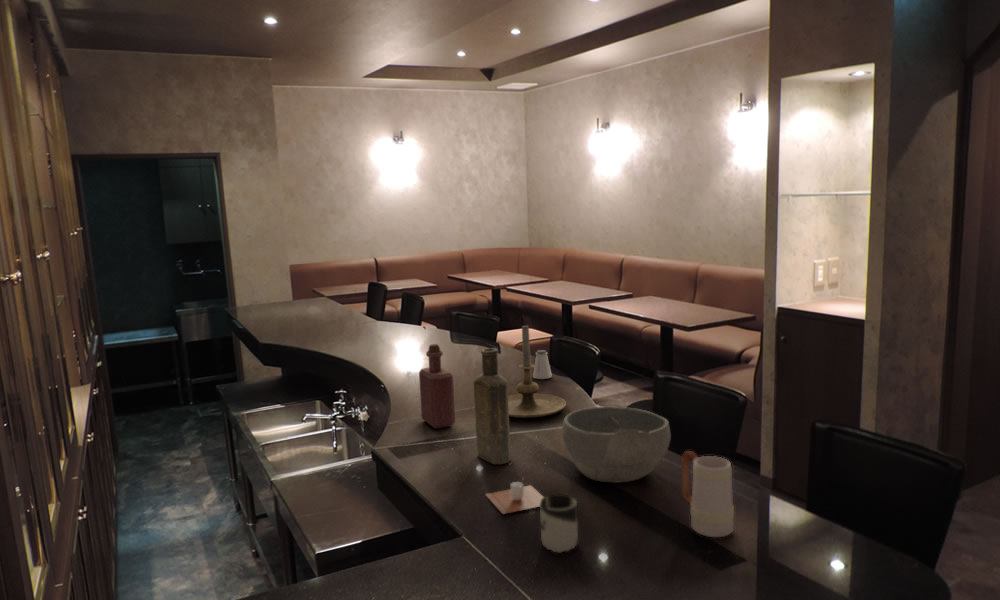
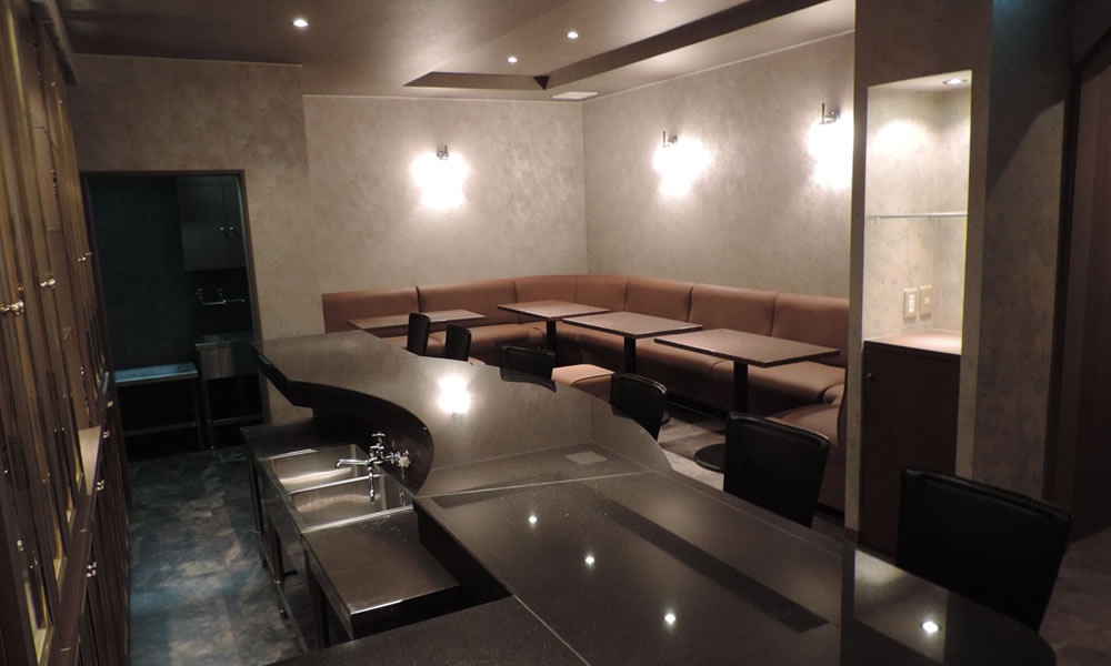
- bottle (490, 403)
- cup (555, 520)
- bowl (615, 443)
- mug (705, 491)
- saltshaker (541, 363)
- bottle (436, 384)
- cup (517, 488)
- candle holder (526, 367)
